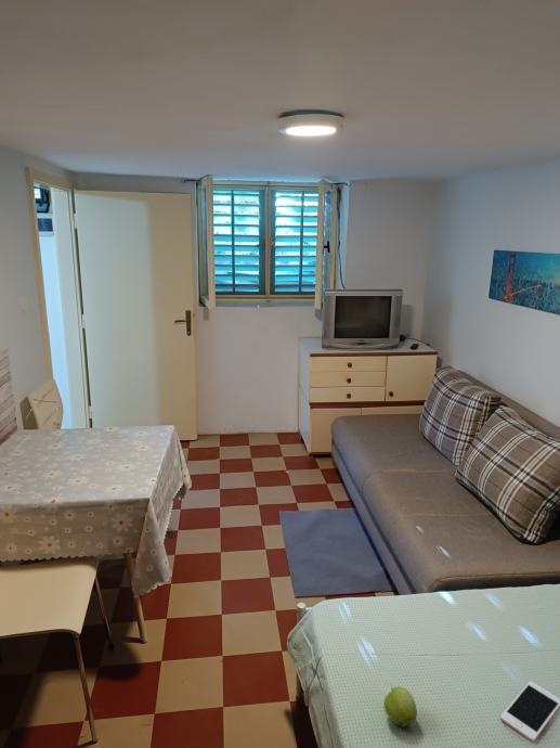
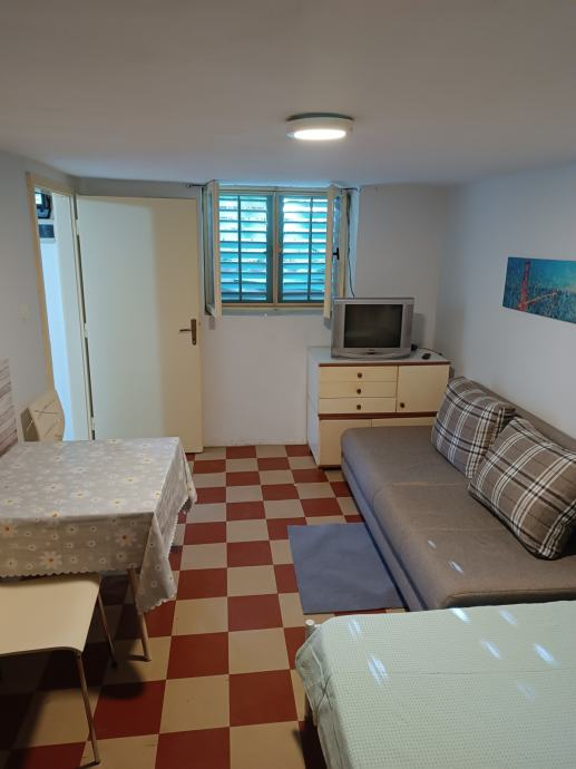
- apple (400, 706)
- cell phone (531, 709)
